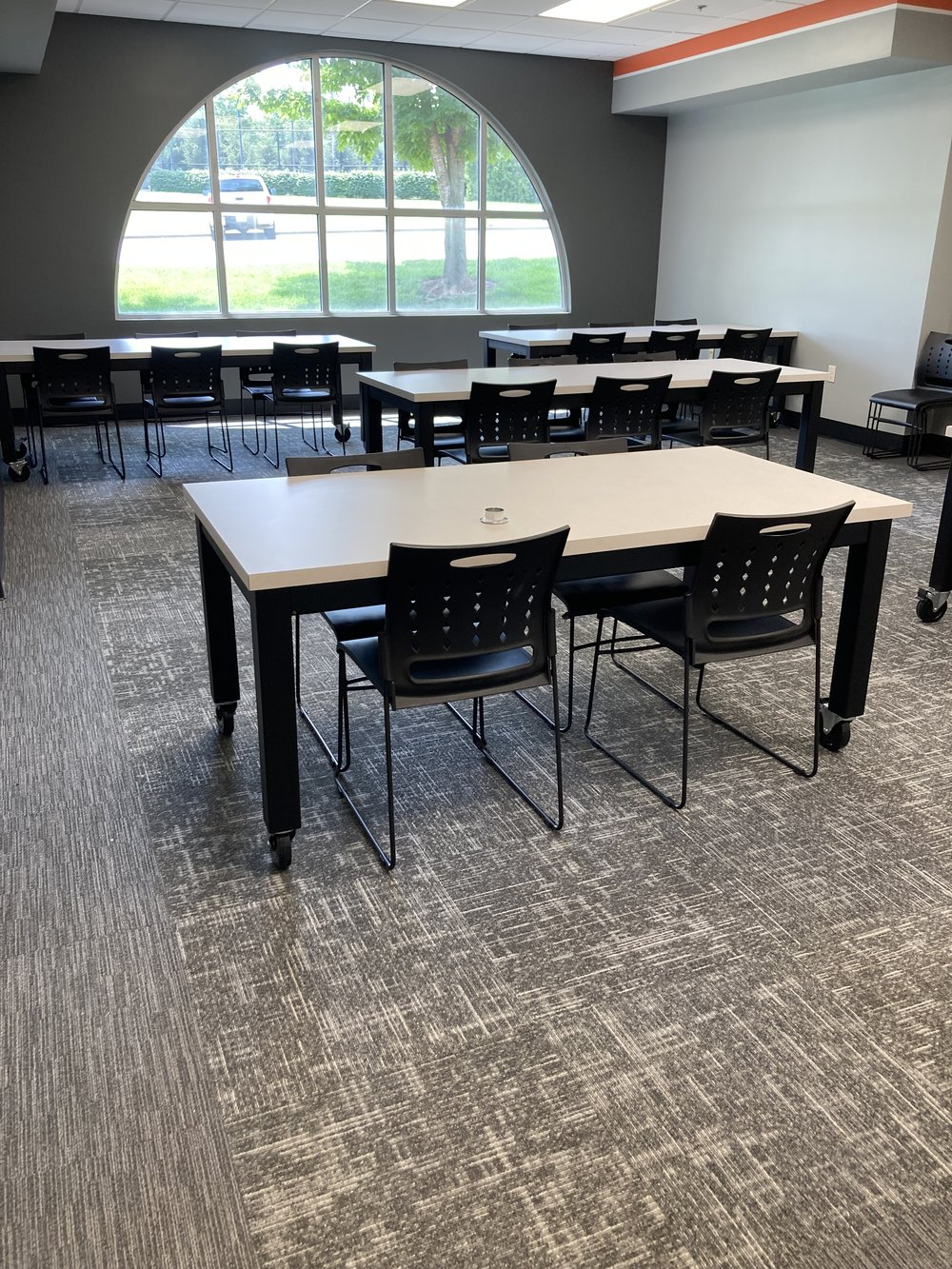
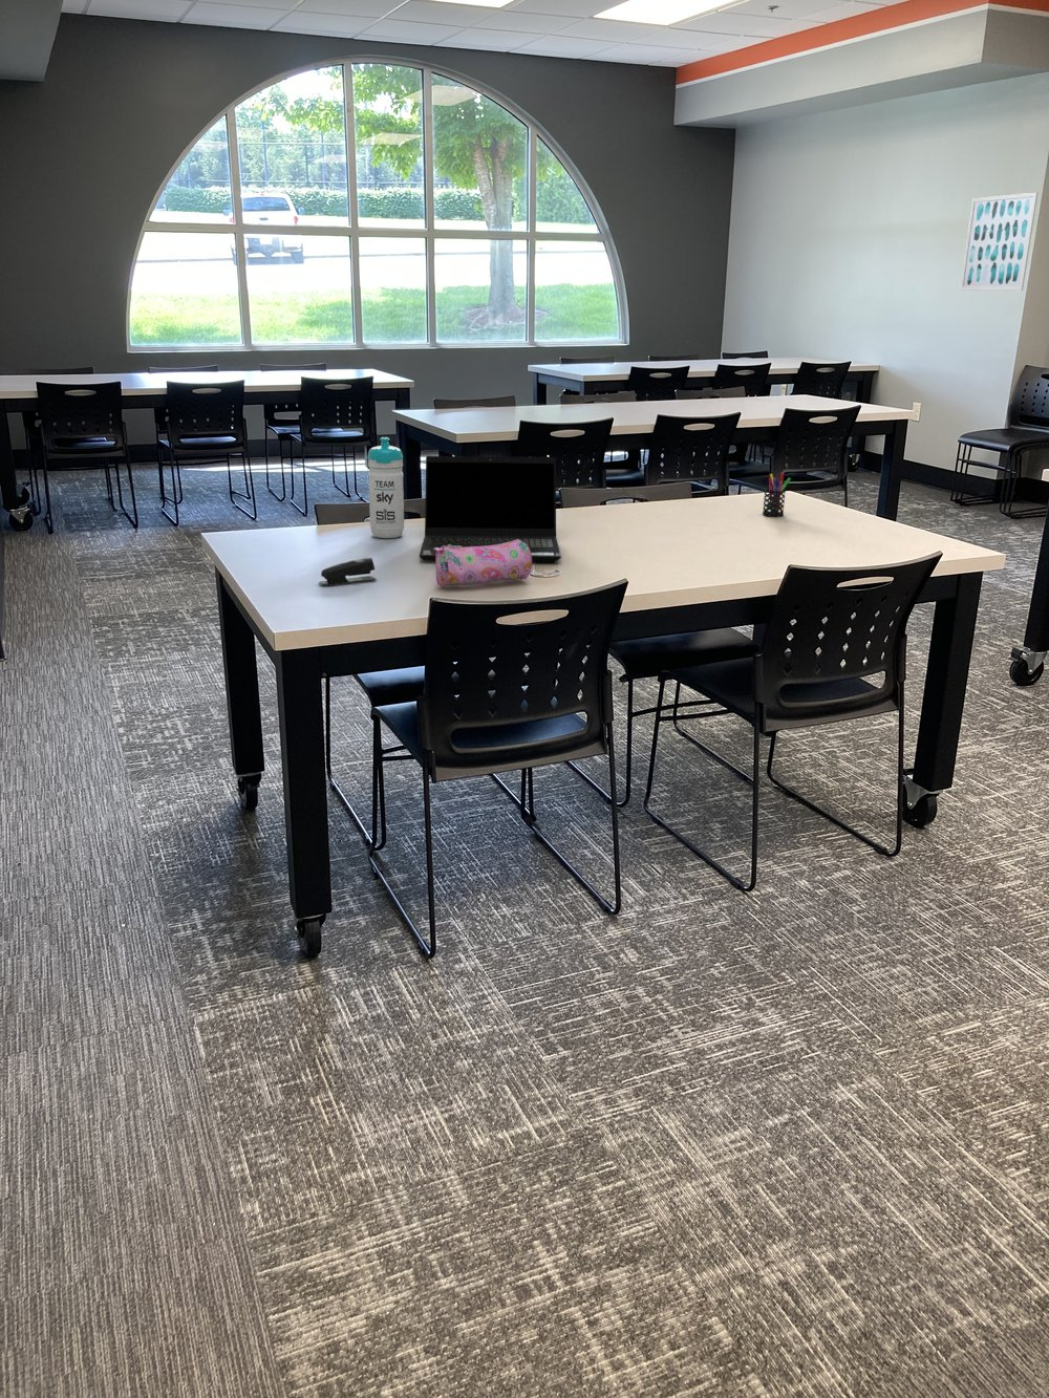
+ water bottle (386, 487)
+ pencil case (482, 562)
+ laptop computer (490, 507)
+ pen holder (777, 492)
+ wall art (996, 243)
+ stapler (347, 571)
